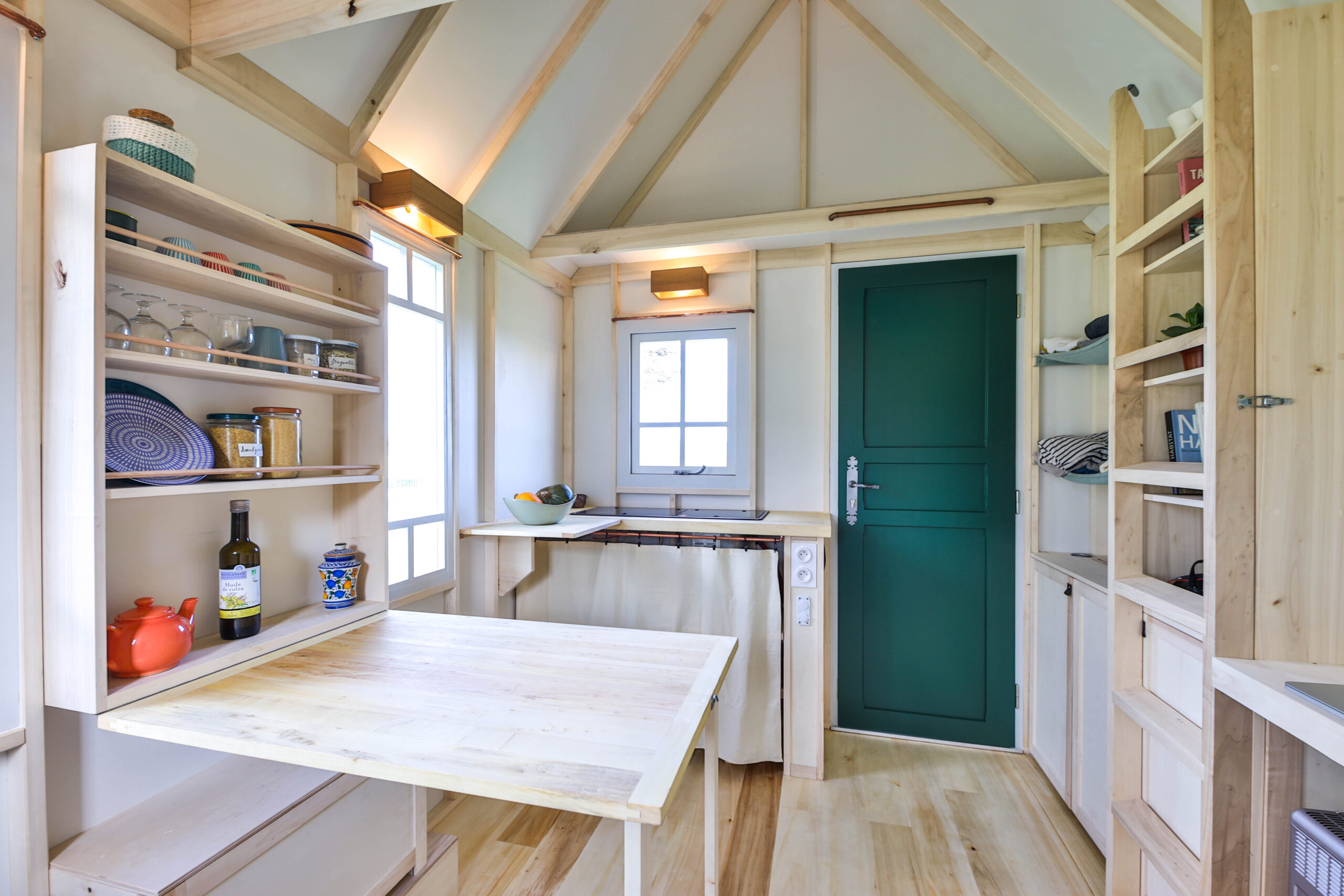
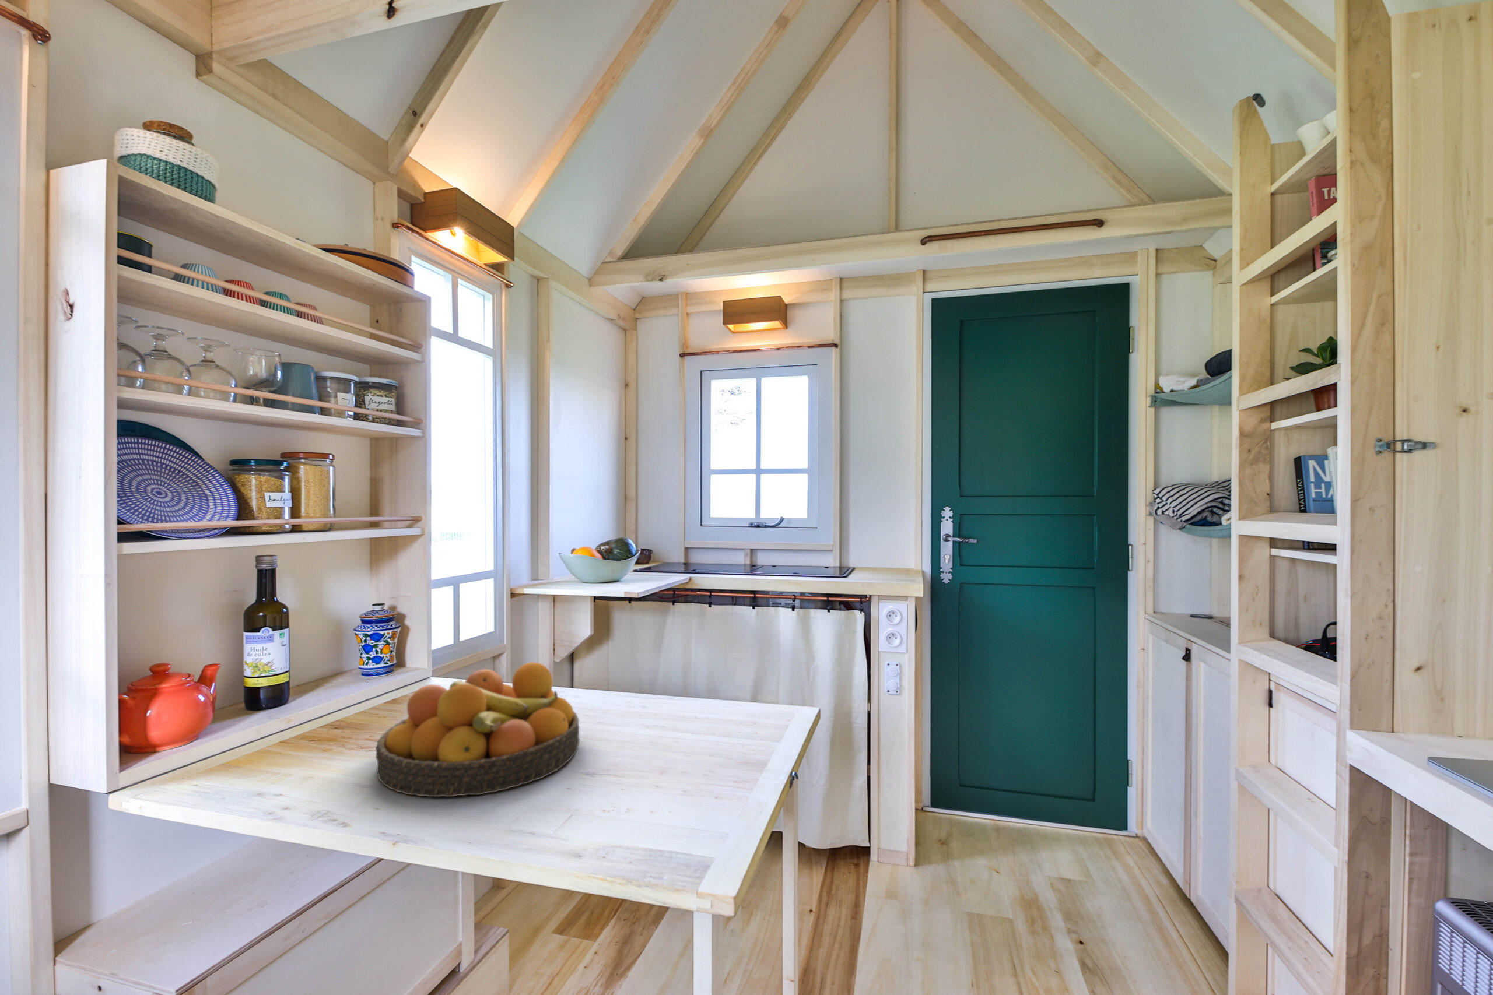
+ fruit bowl (483, 714)
